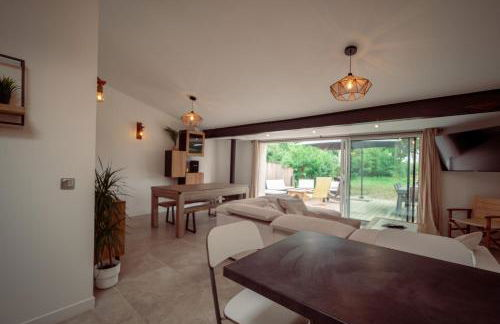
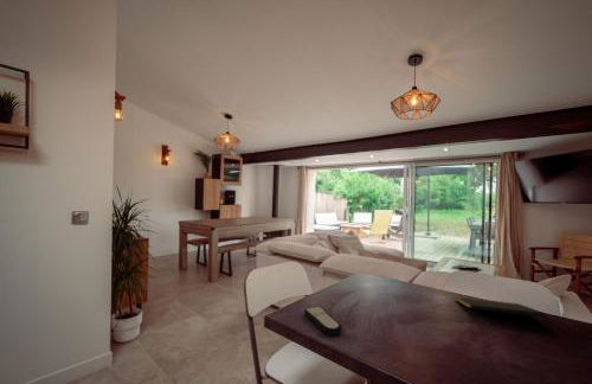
+ remote control (322, 319)
+ notepad (495, 306)
